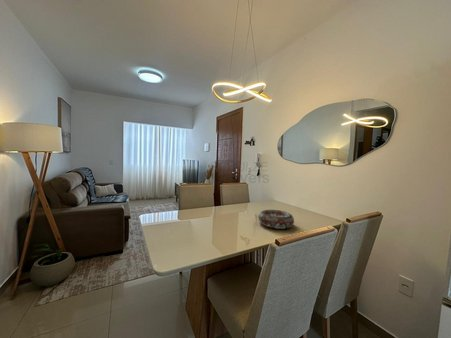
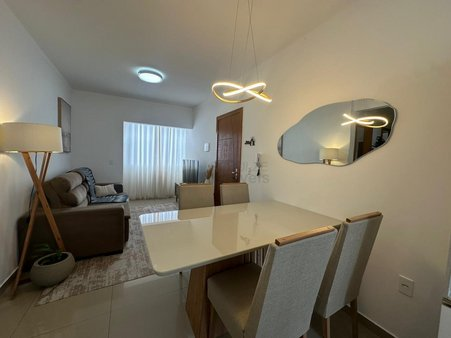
- decorative bowl (275, 218)
